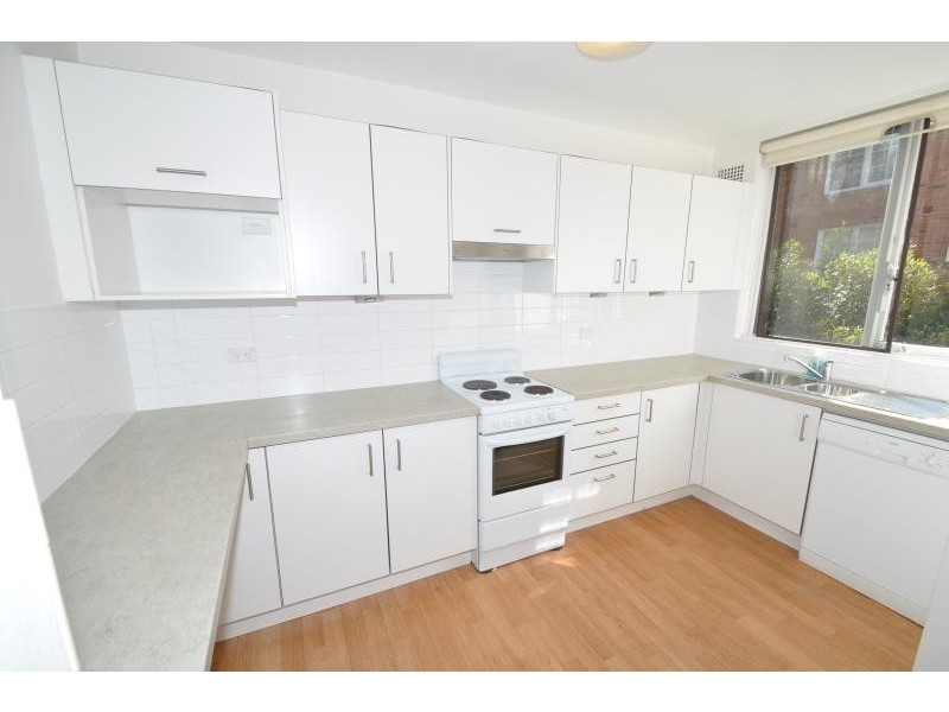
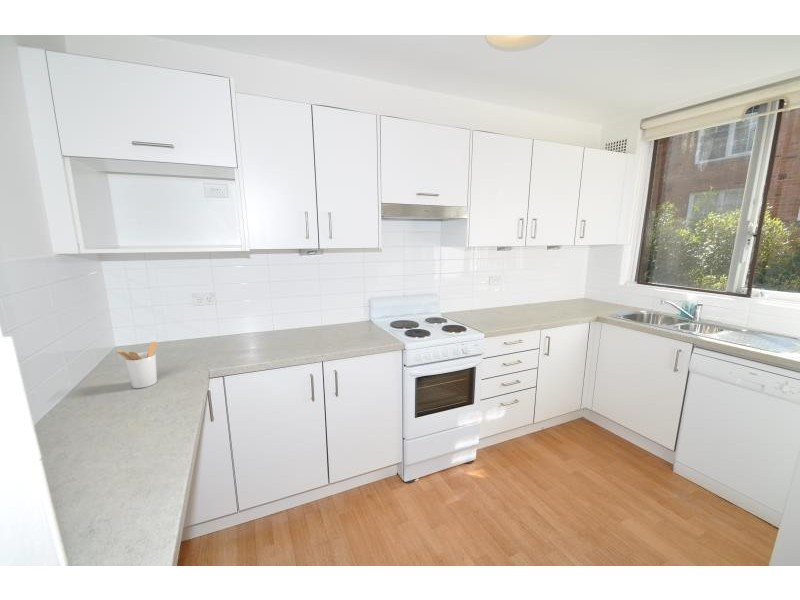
+ utensil holder (138, 365)
